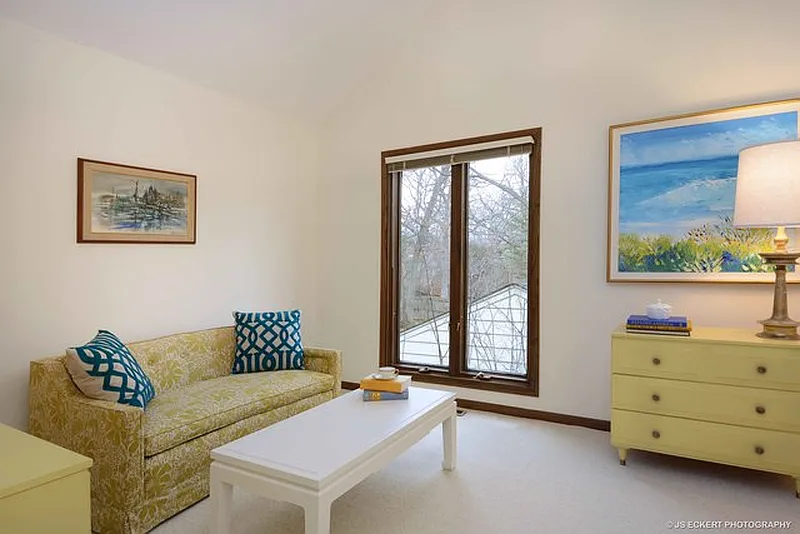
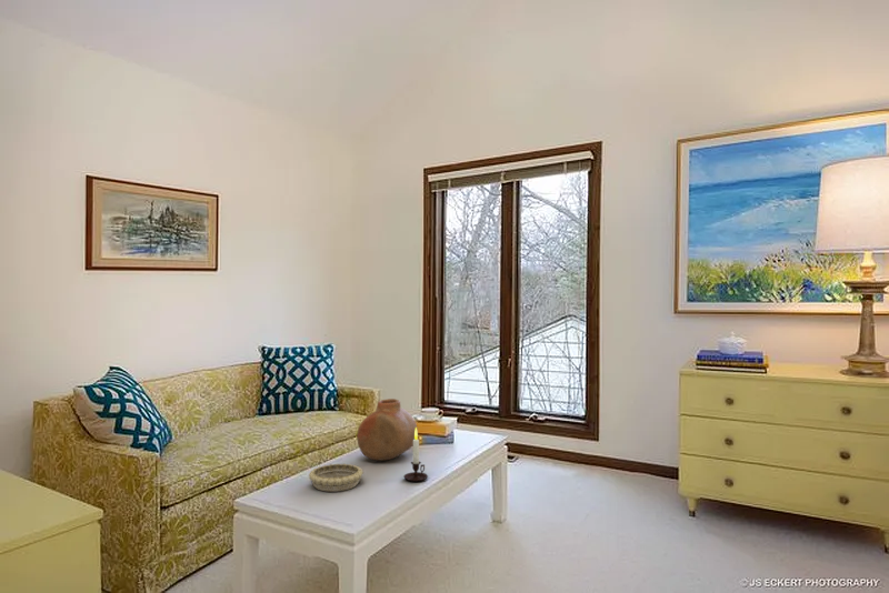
+ decorative bowl (336, 476)
+ vase (388, 429)
+ candle (417, 452)
